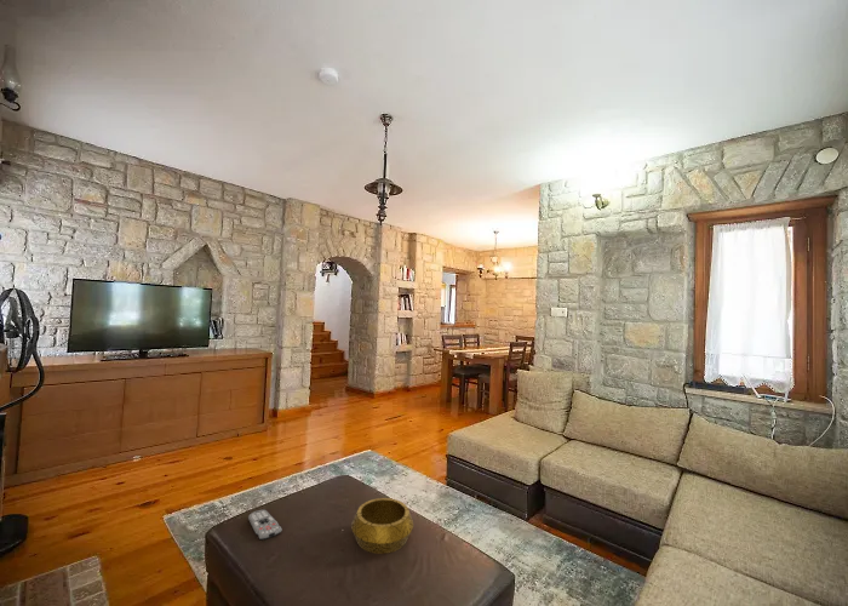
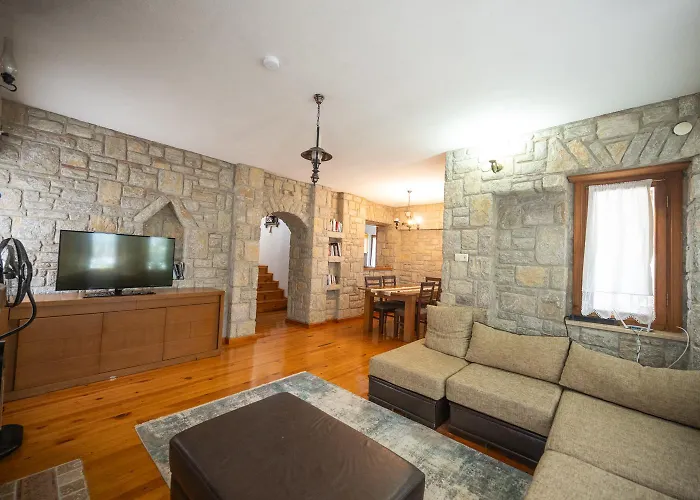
- decorative bowl (382, 524)
- remote control (263, 524)
